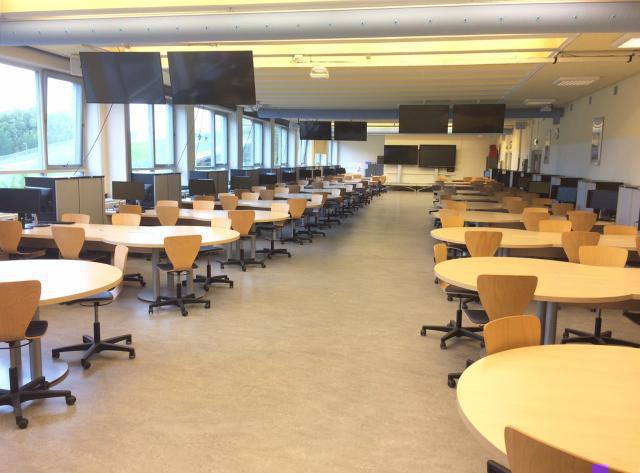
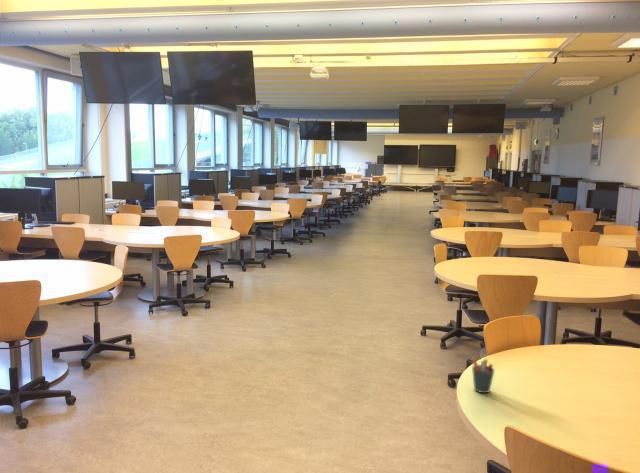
+ pen holder (482, 373)
